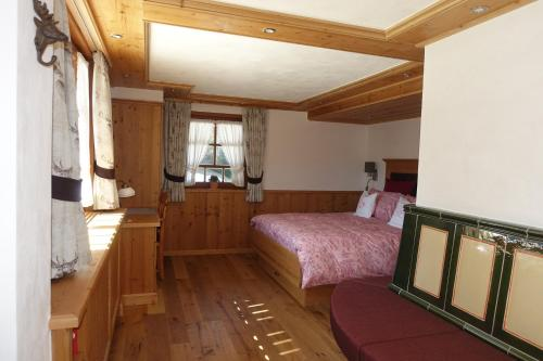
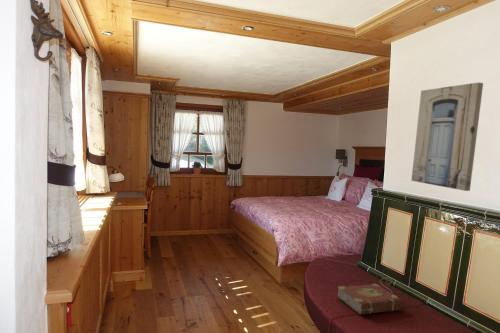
+ wall art (443, 136)
+ book (369, 291)
